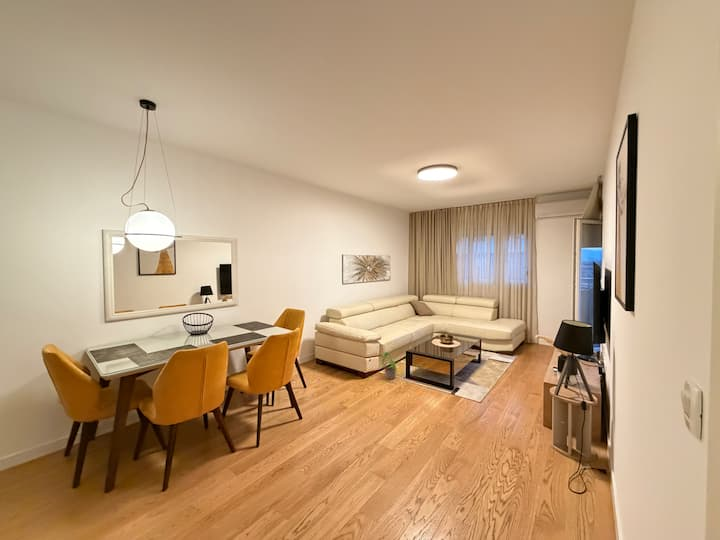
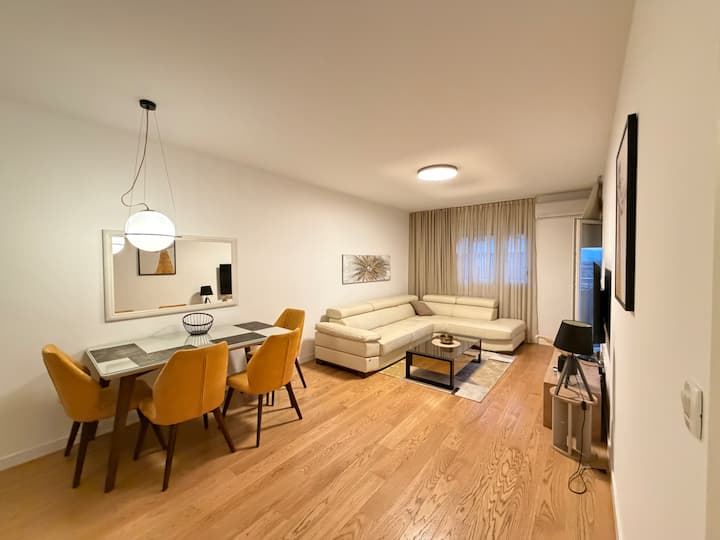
- potted plant (391, 365)
